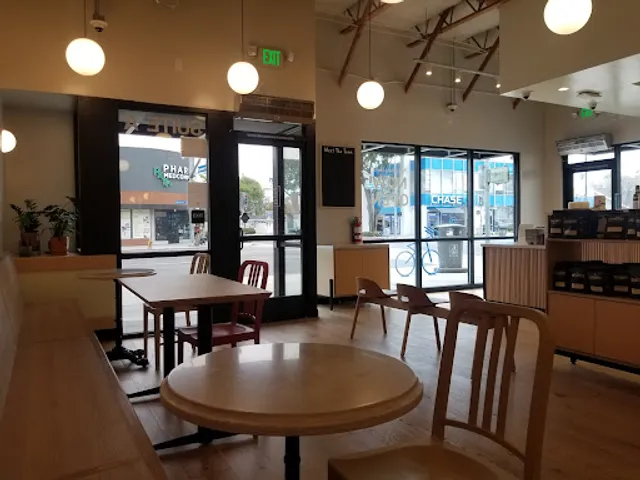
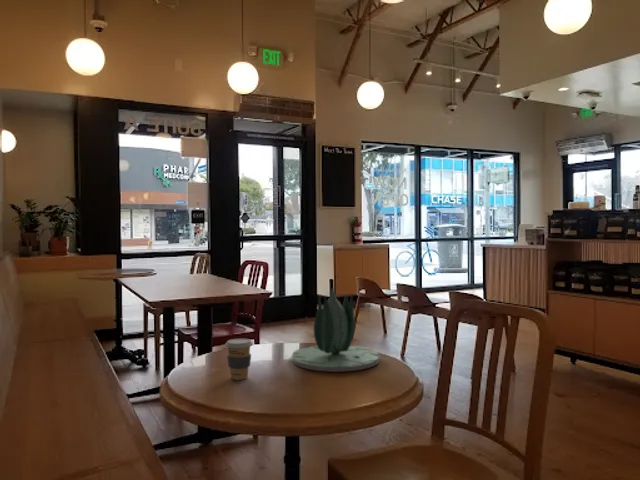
+ coffee cup (239, 359)
+ succulent plant (335, 323)
